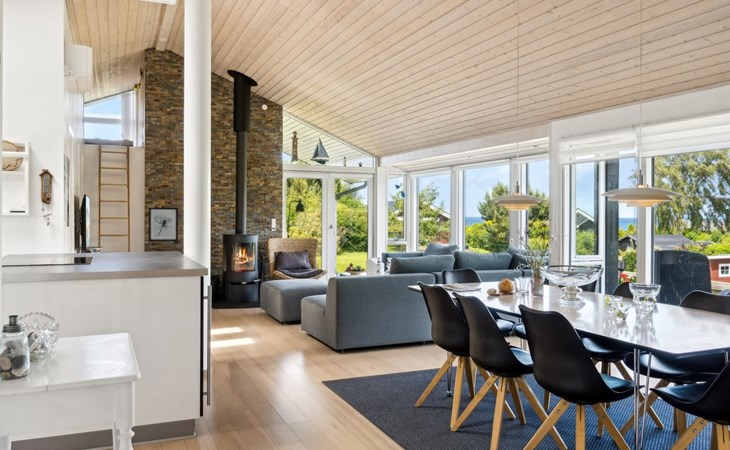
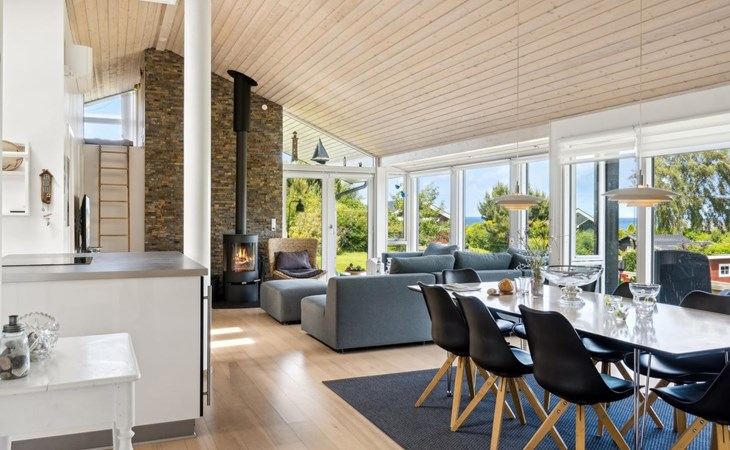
- wall art (163, 224)
